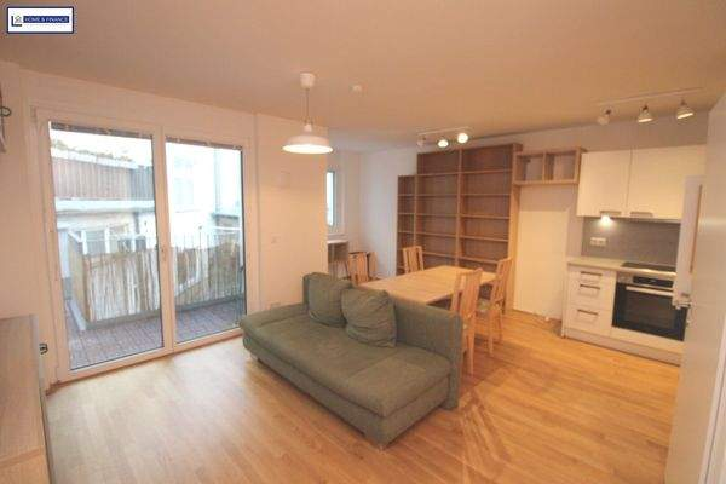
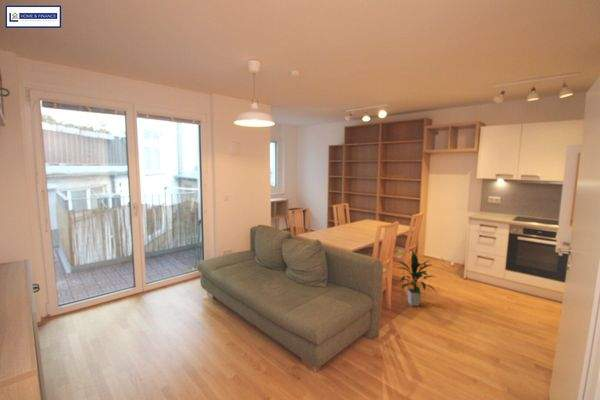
+ indoor plant (416, 279)
